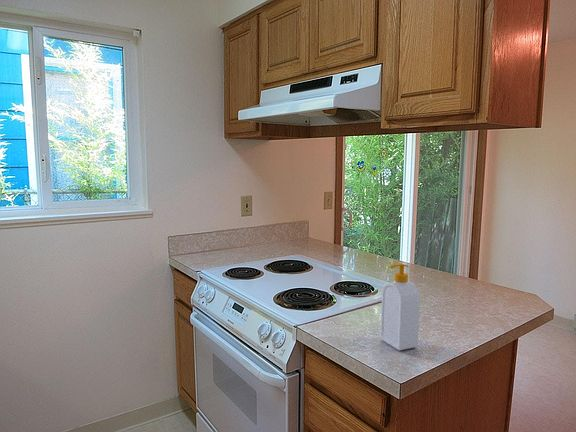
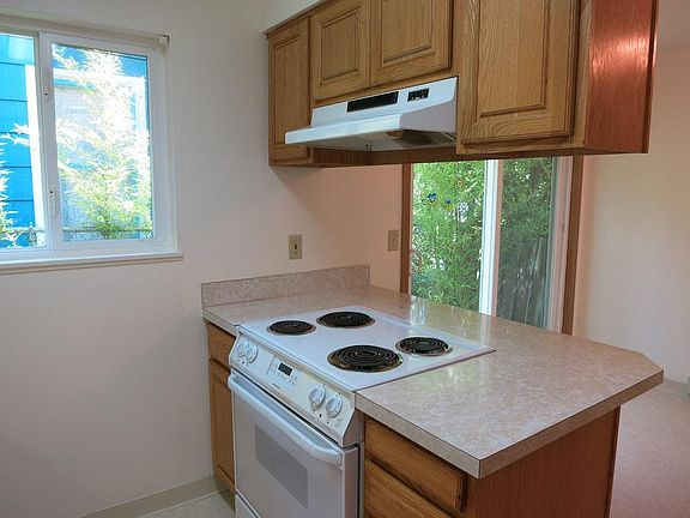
- soap bottle (399, 304)
